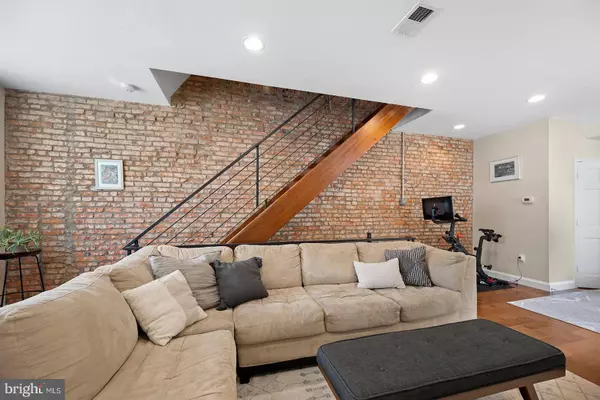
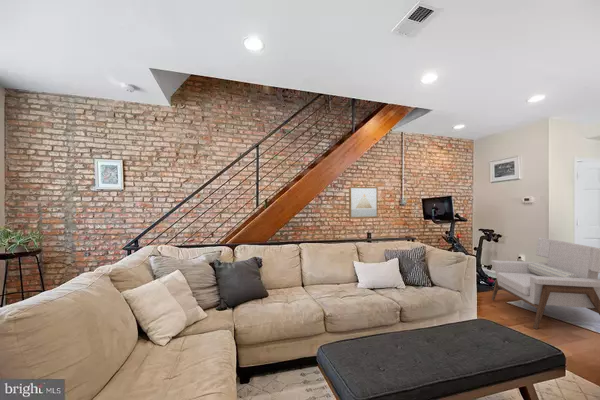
+ wall art (363, 202)
+ armchair (544, 278)
